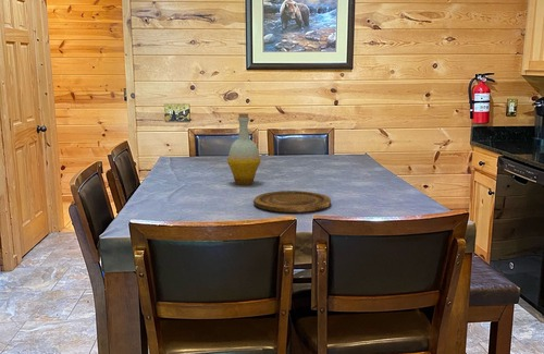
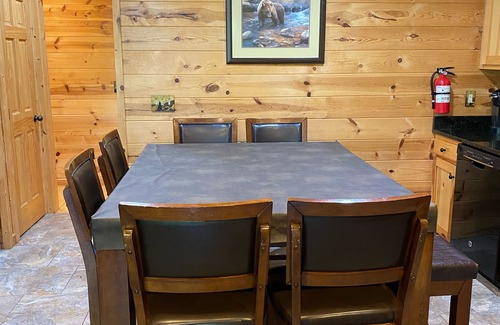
- bottle (244, 148)
- plate (292, 200)
